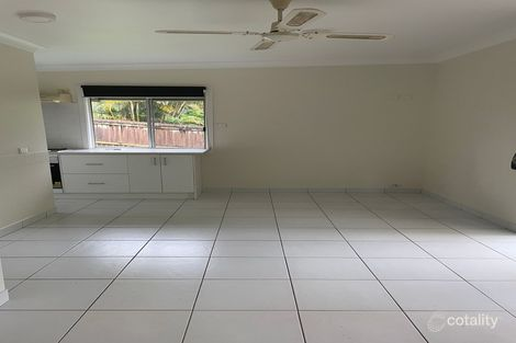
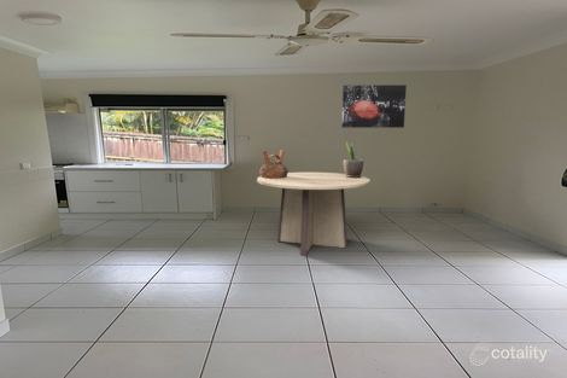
+ vessel (274, 163)
+ dining table (311, 211)
+ wall art (373, 106)
+ potted plant (353, 158)
